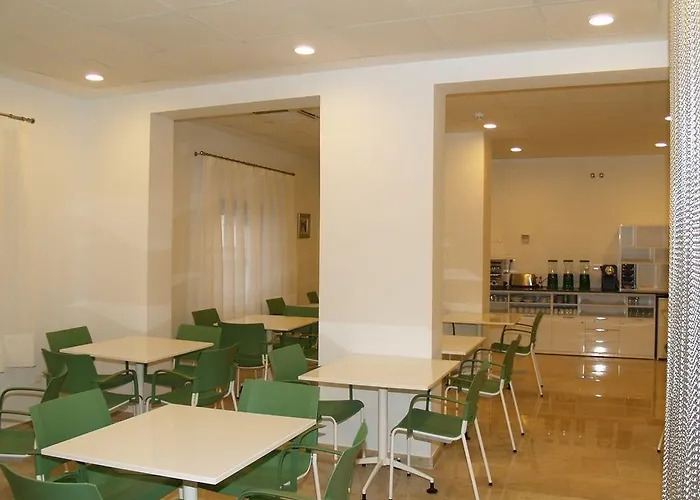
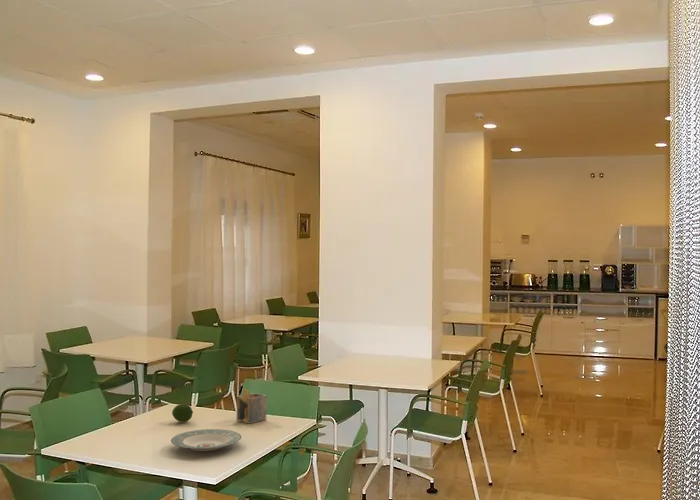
+ fruit (182, 412)
+ plate (206, 442)
+ napkin holder (251, 403)
